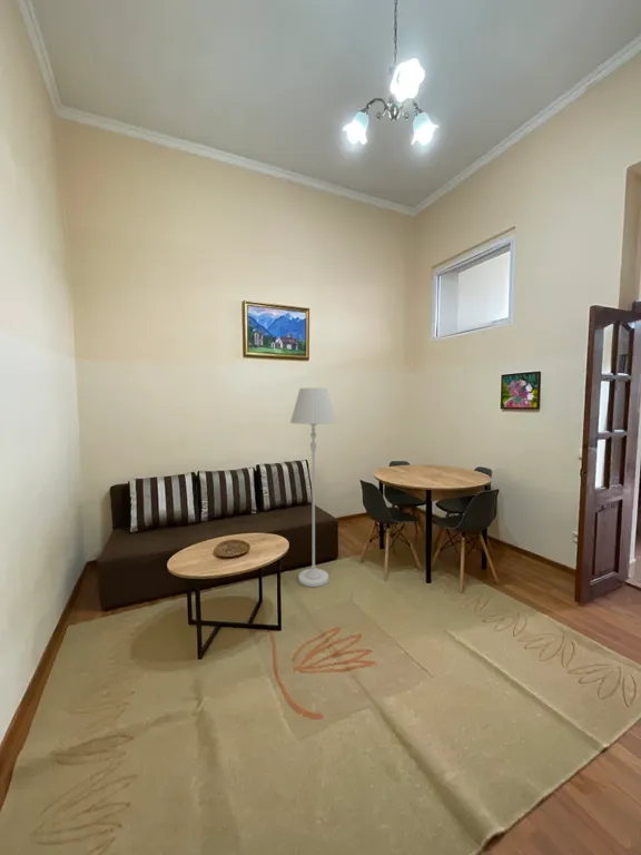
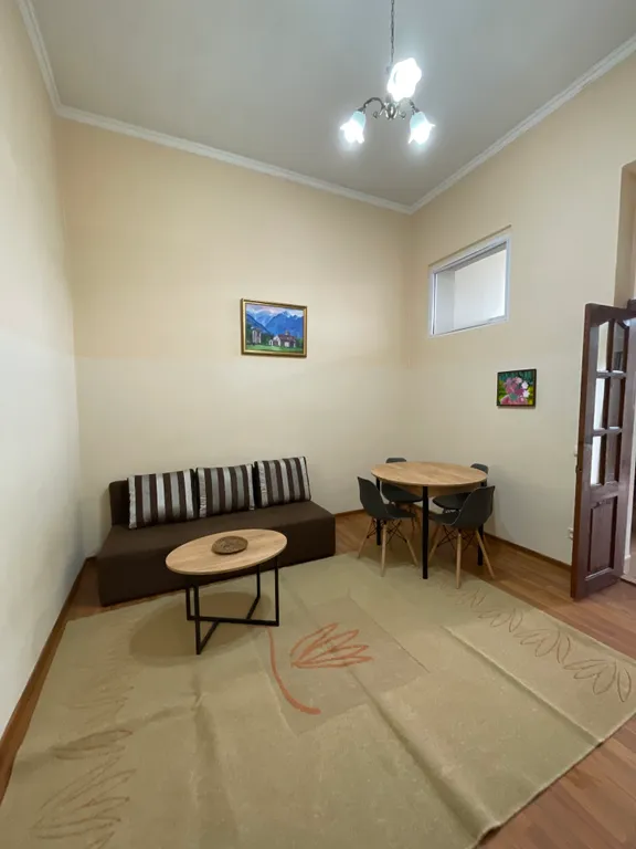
- floor lamp (313, 485)
